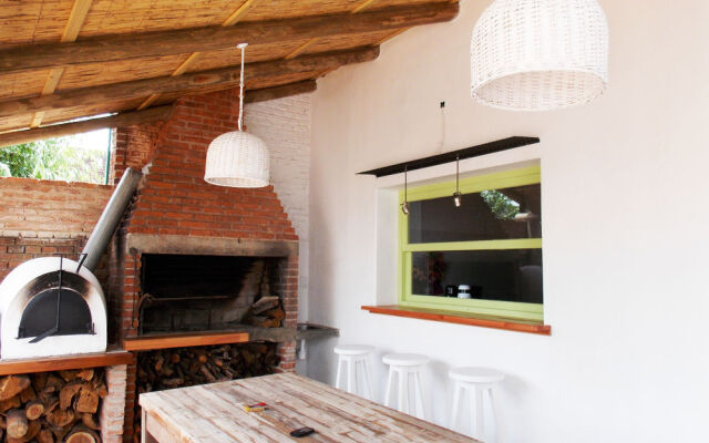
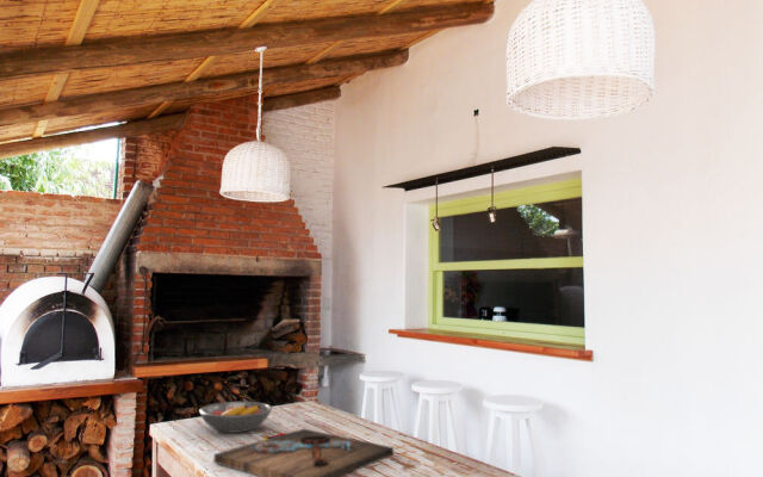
+ fruit bowl (235, 415)
+ cutting board (305, 448)
